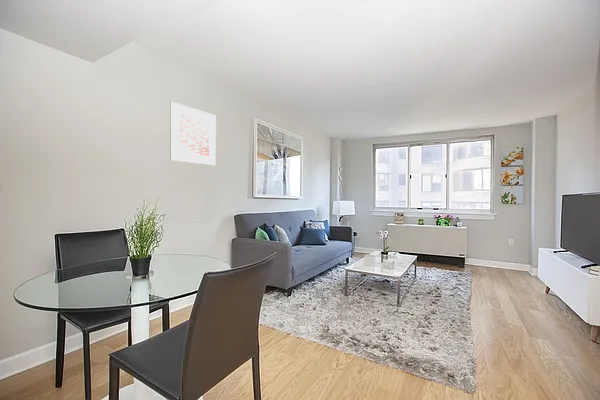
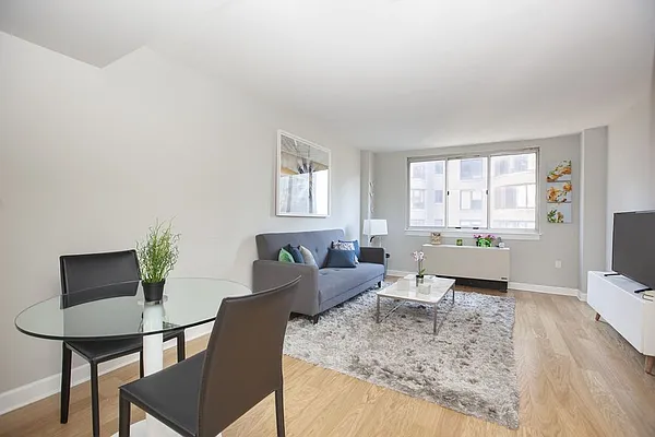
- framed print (194, 135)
